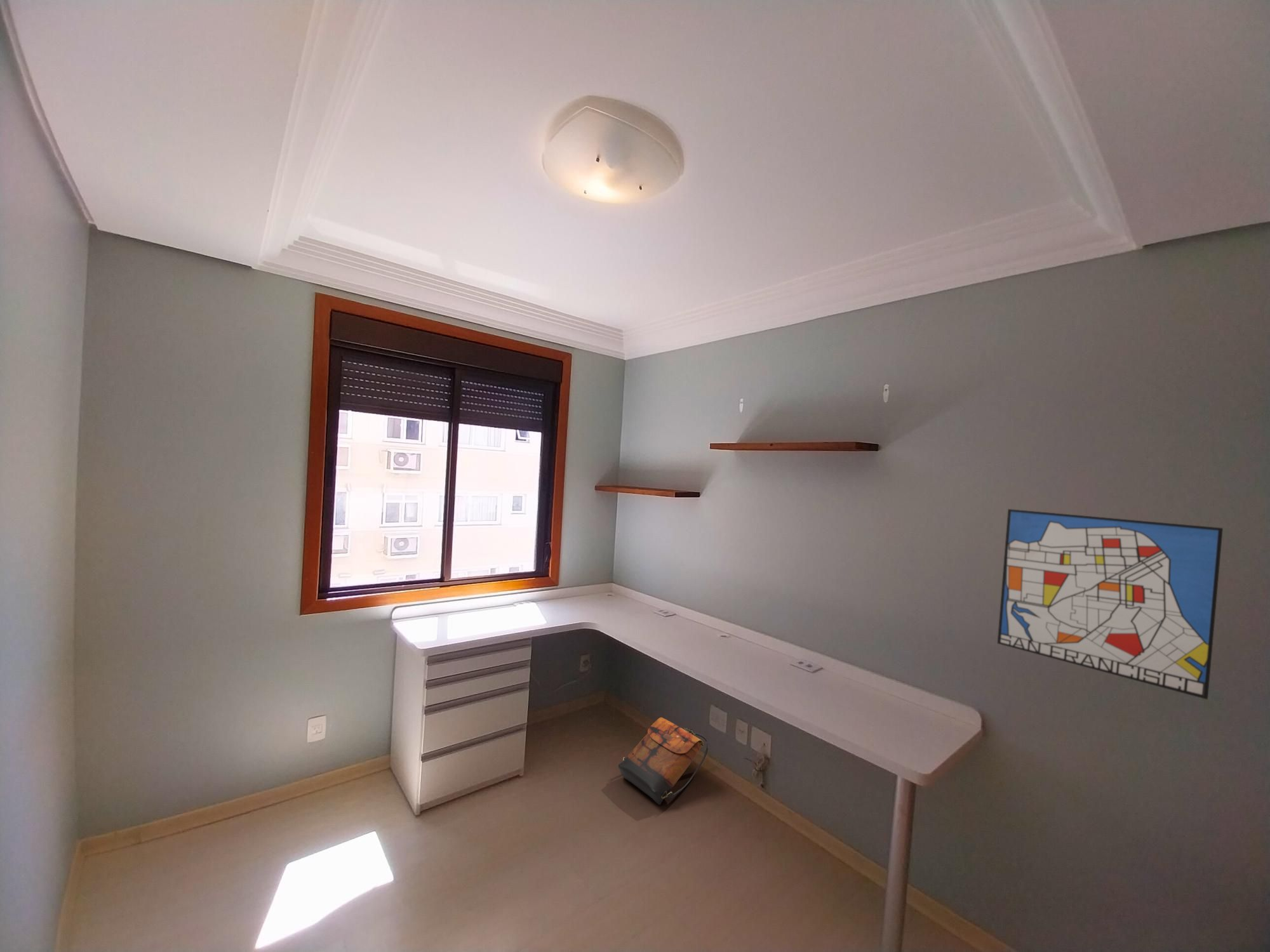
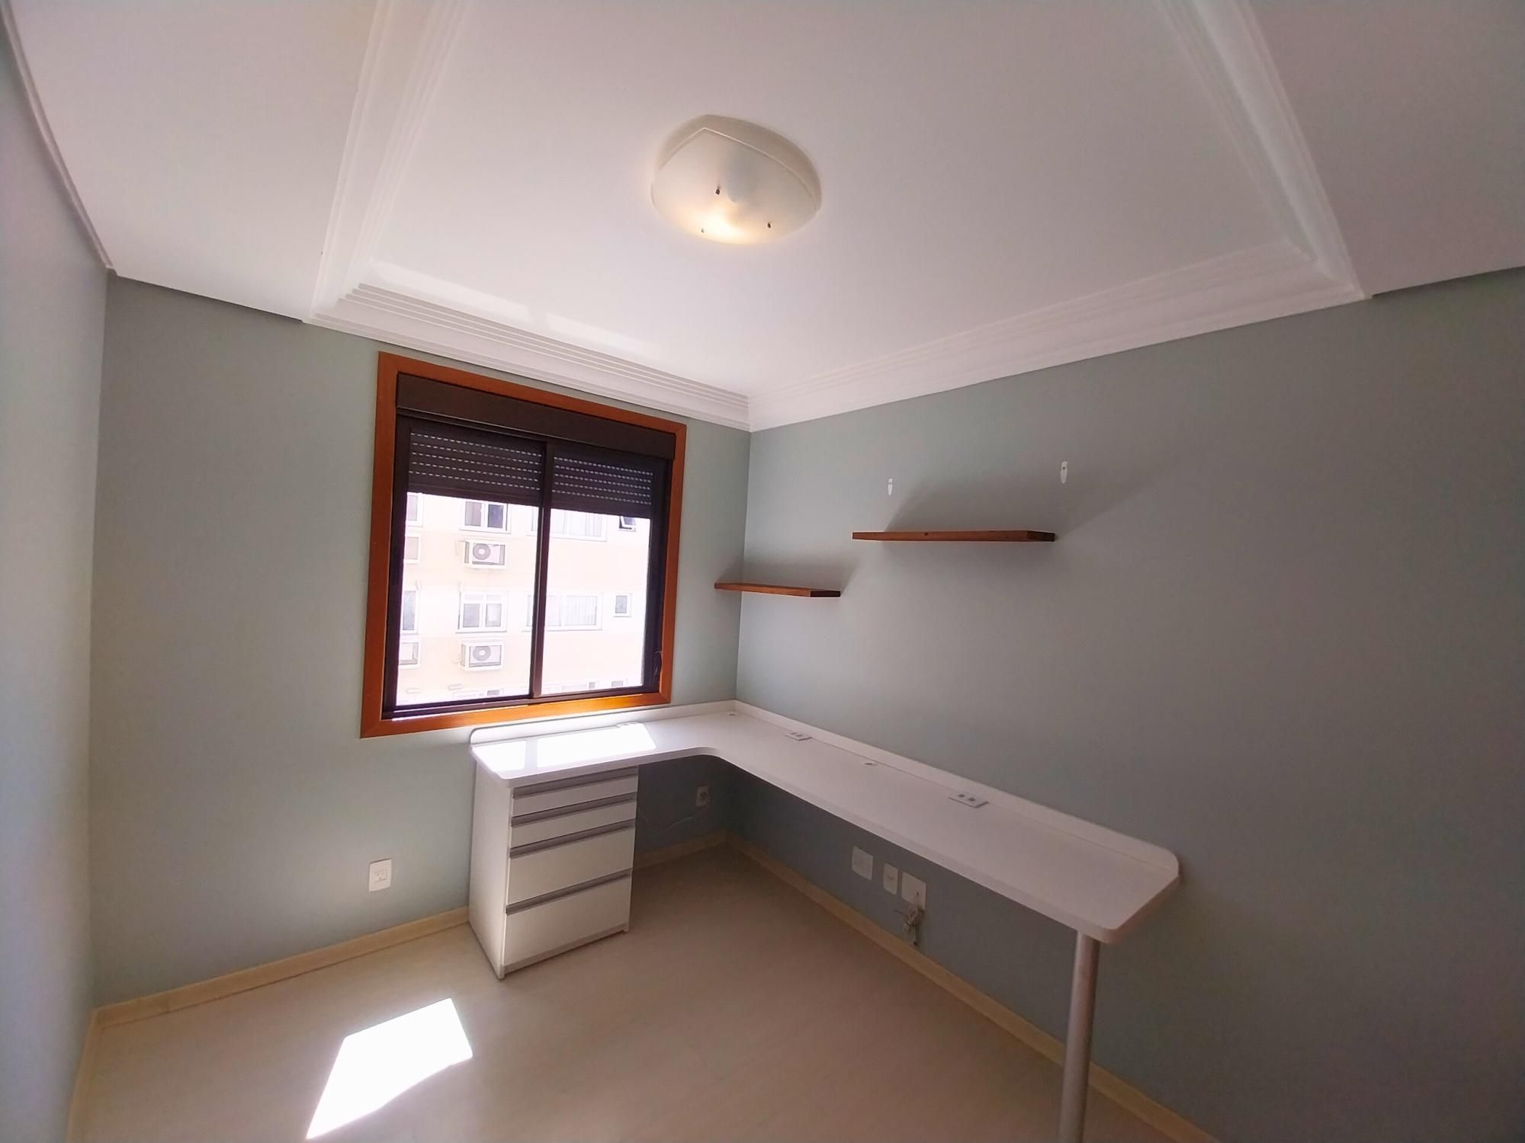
- wall art (1096, 593)
- backpack (671, 753)
